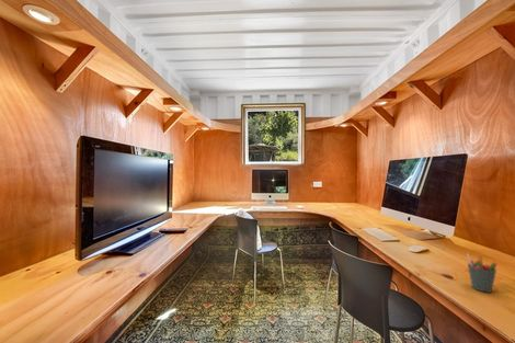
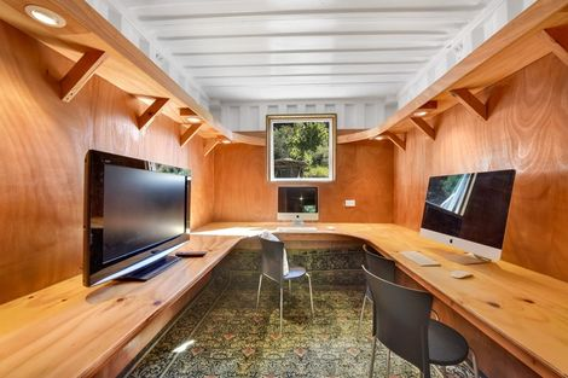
- pen holder (481, 272)
